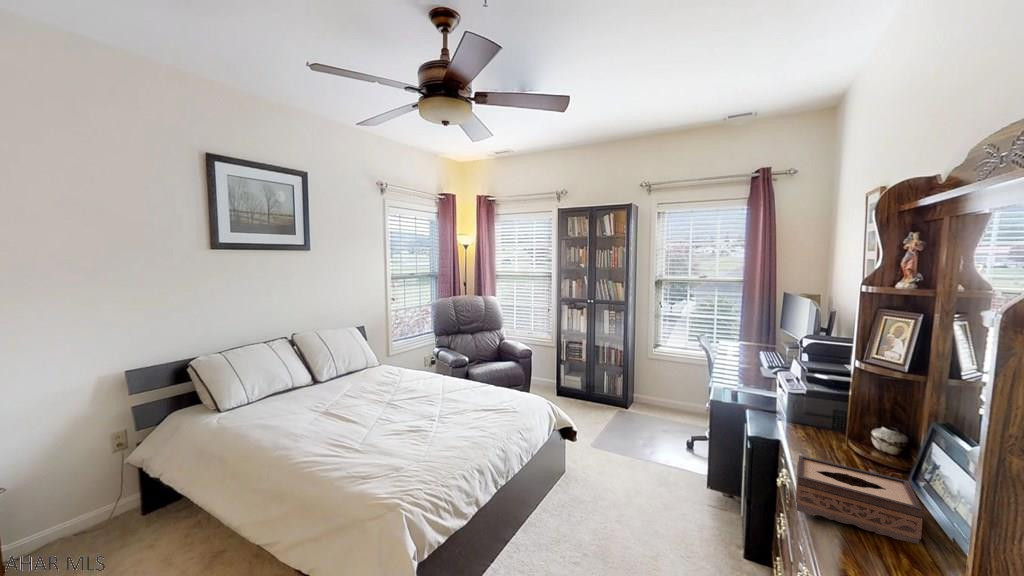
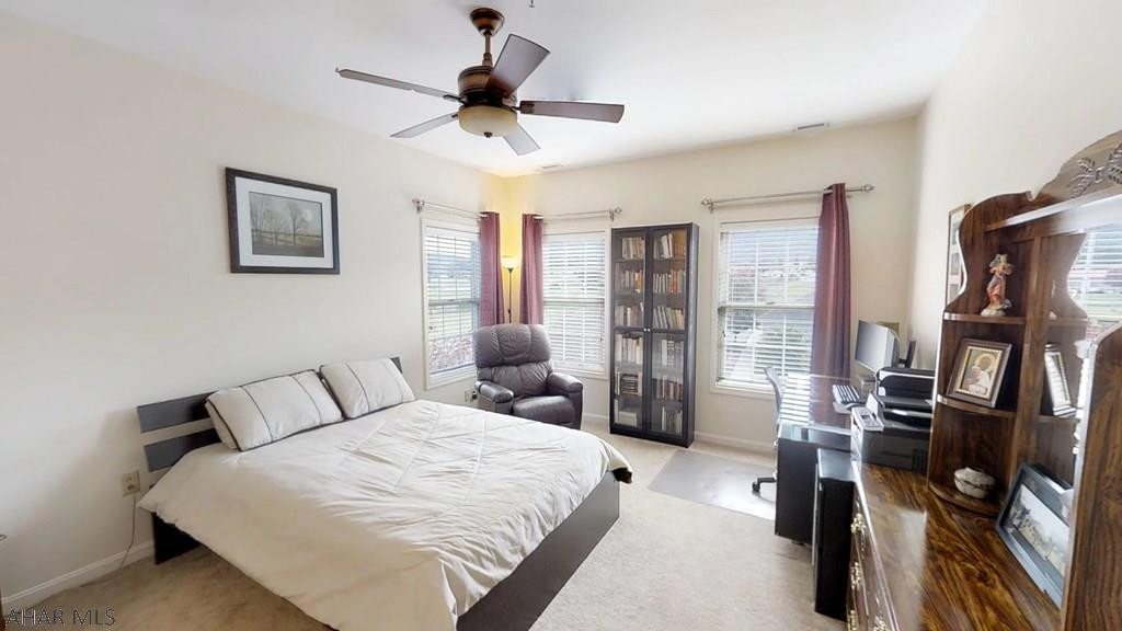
- tissue box (851, 495)
